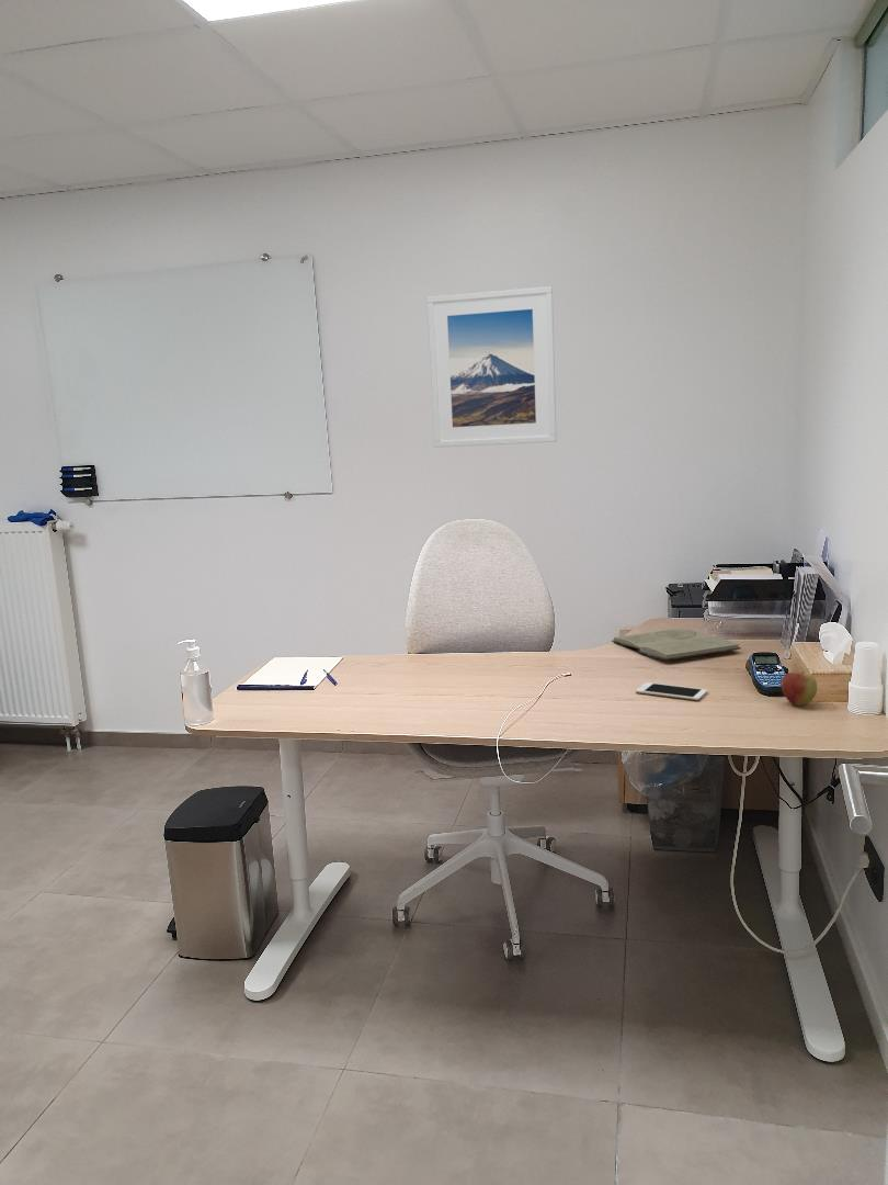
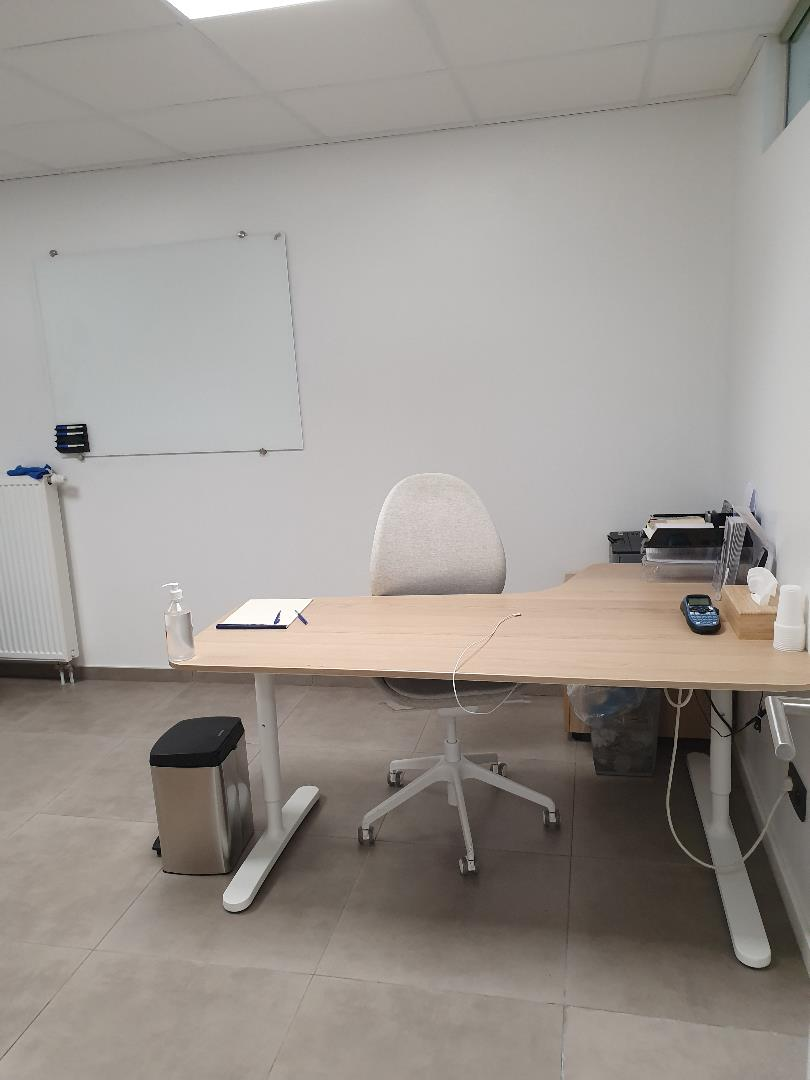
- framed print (491, 369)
- book (673, 642)
- cell phone (671, 690)
- apple (798, 687)
